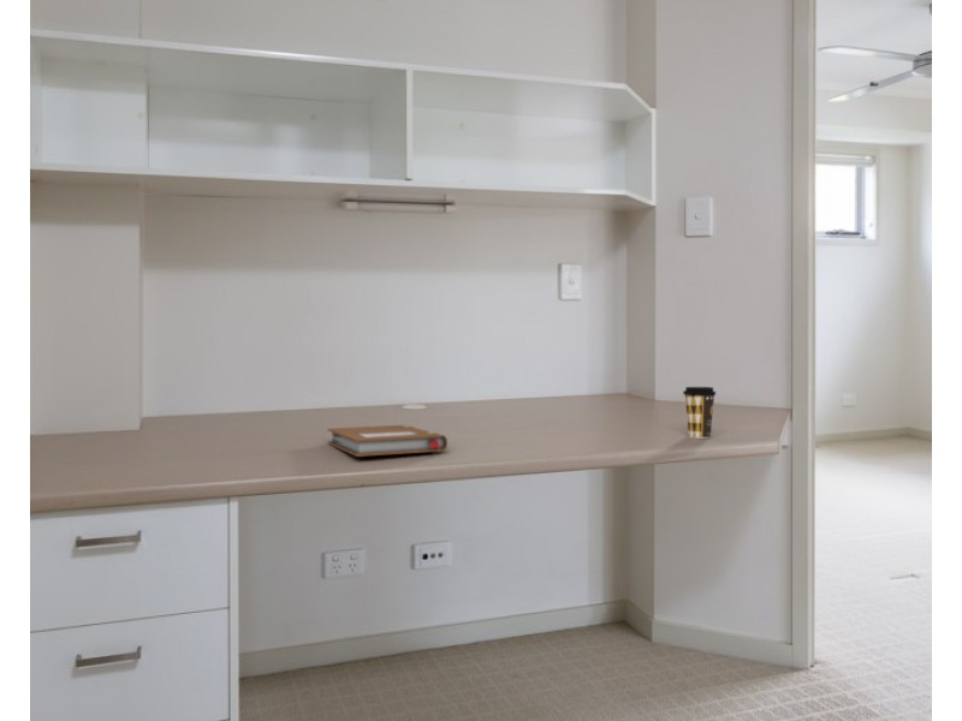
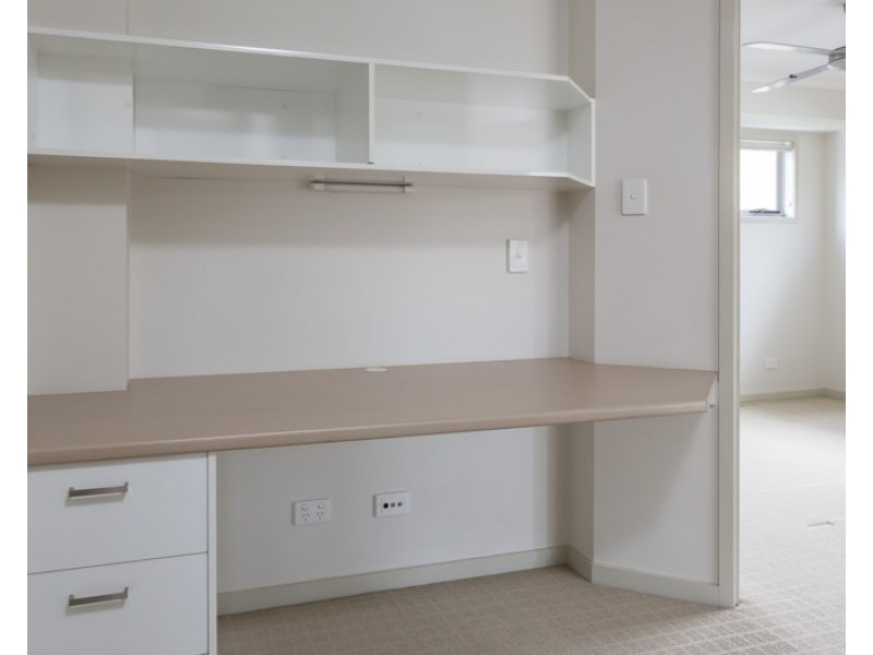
- coffee cup (699, 412)
- notebook (386, 439)
